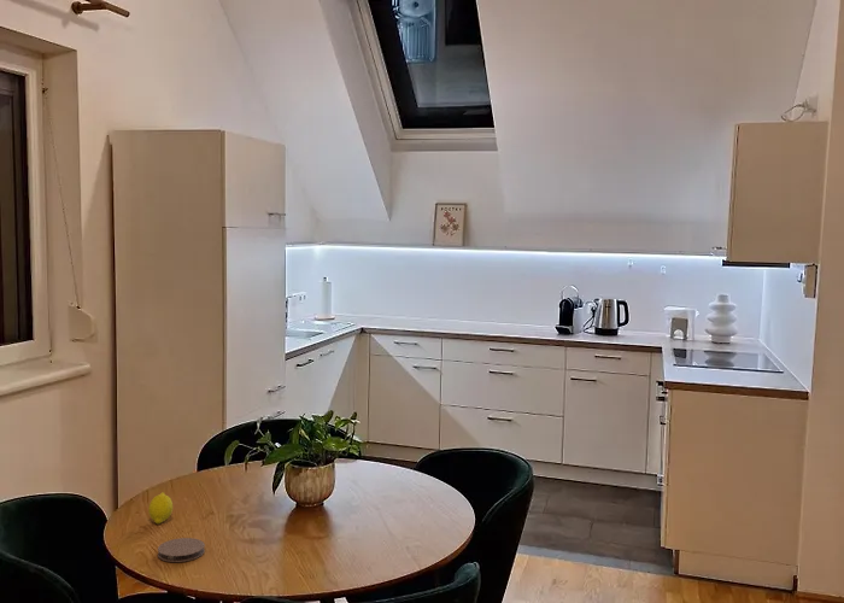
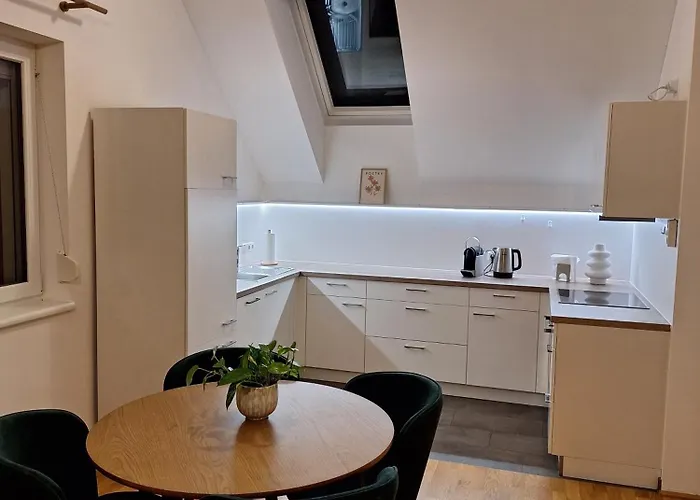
- coaster (181, 549)
- fruit (160, 508)
